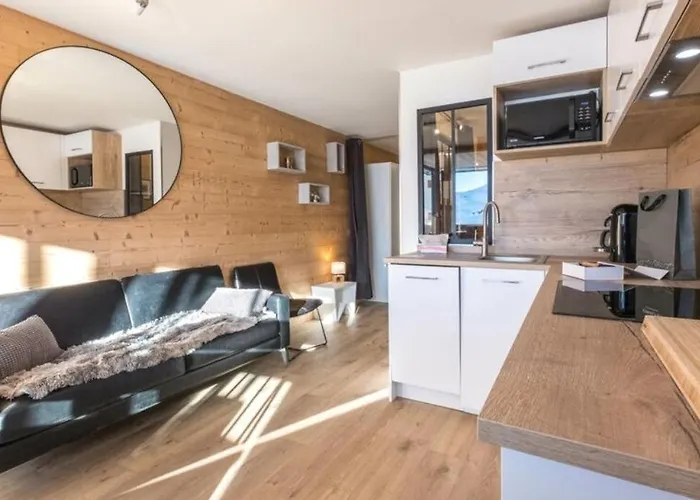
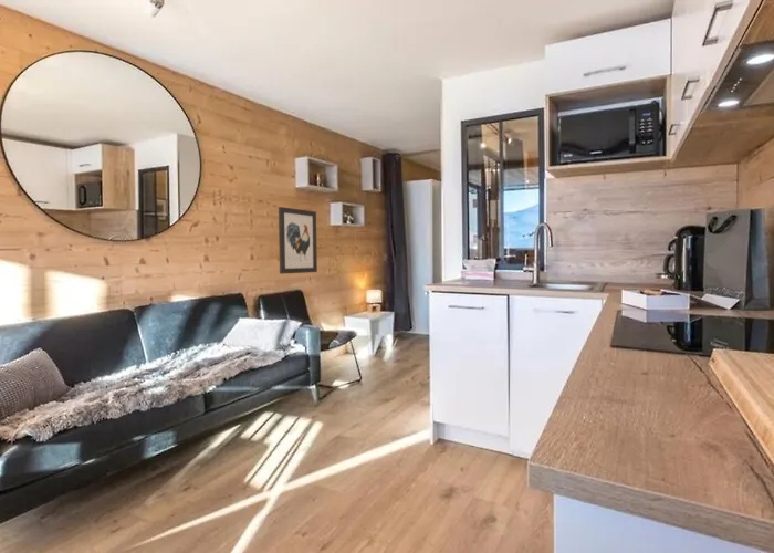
+ wall art (299, 241)
